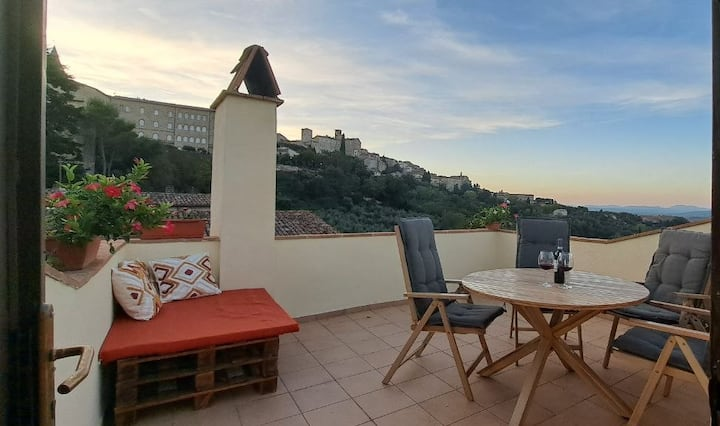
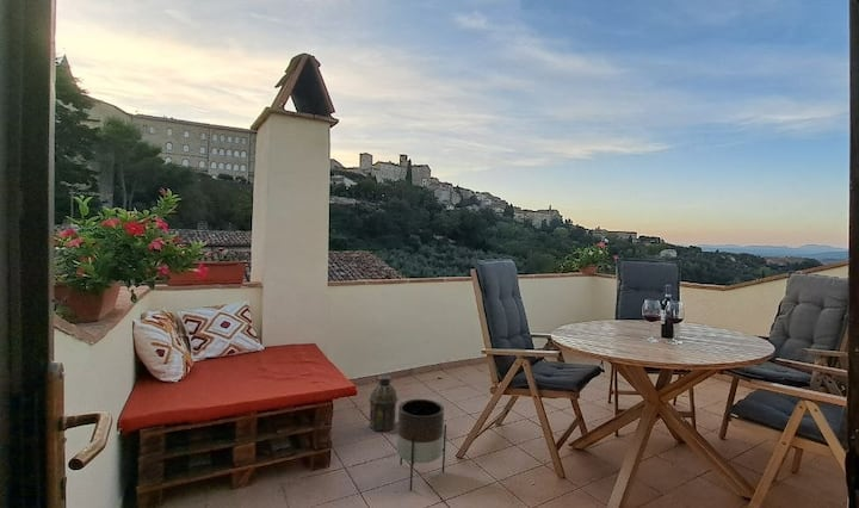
+ lantern (383, 401)
+ planter (419, 441)
